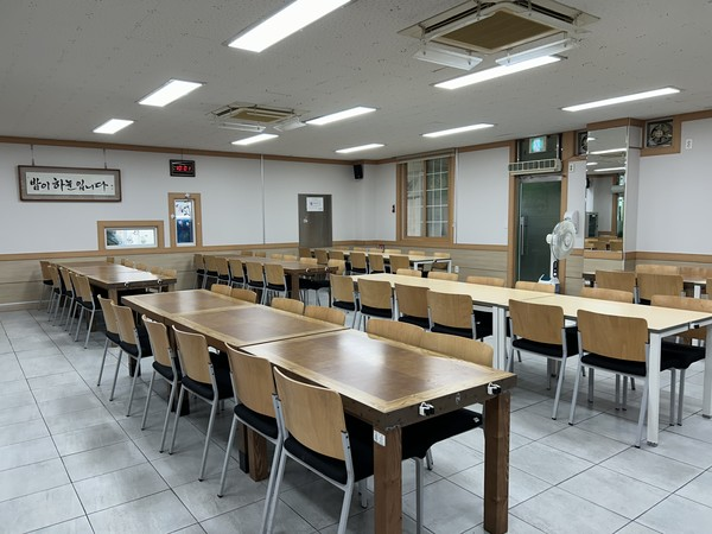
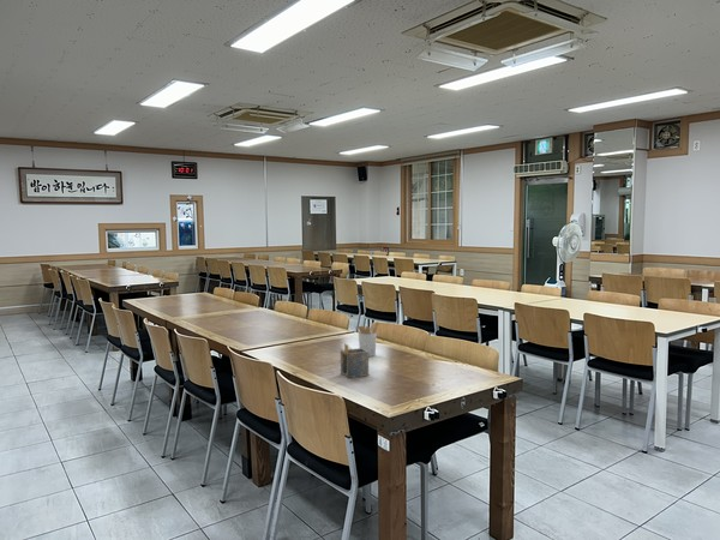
+ utensil holder (366, 338)
+ napkin holder (354, 358)
